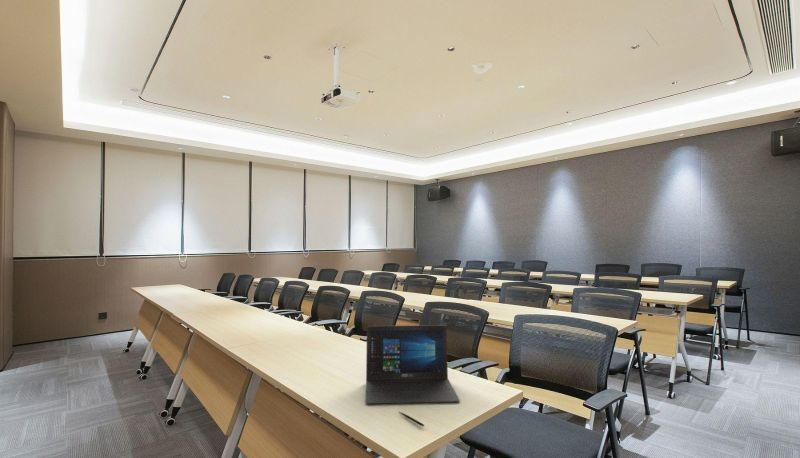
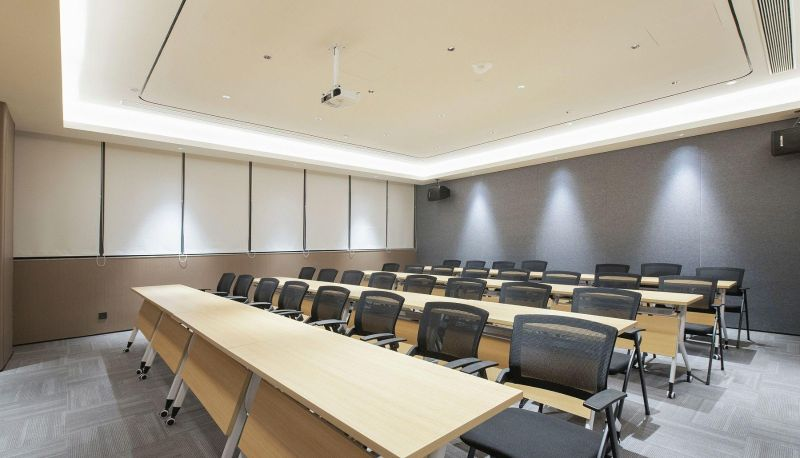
- pen (410, 417)
- laptop (409, 361)
